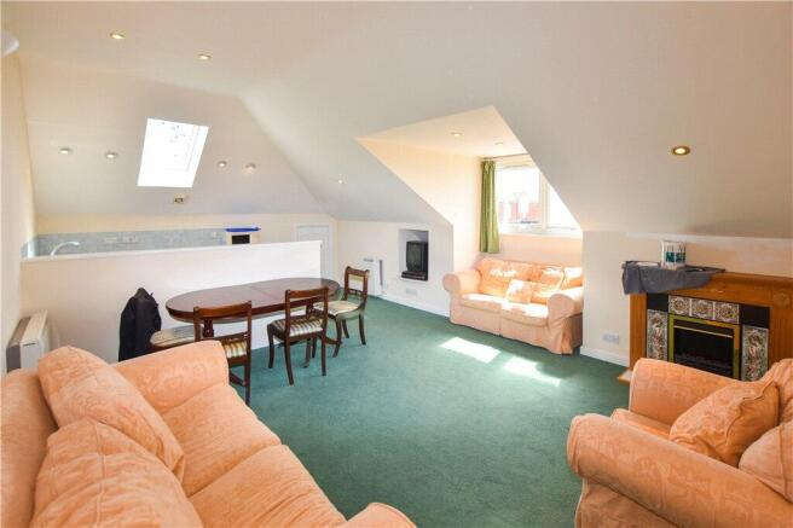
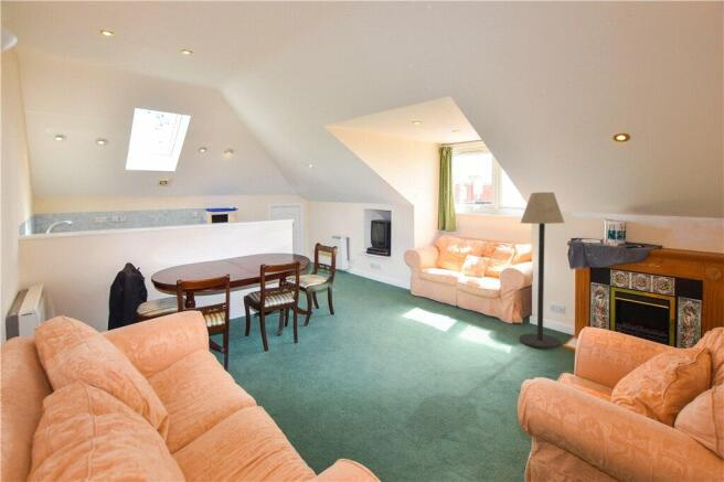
+ floor lamp (541, 268)
